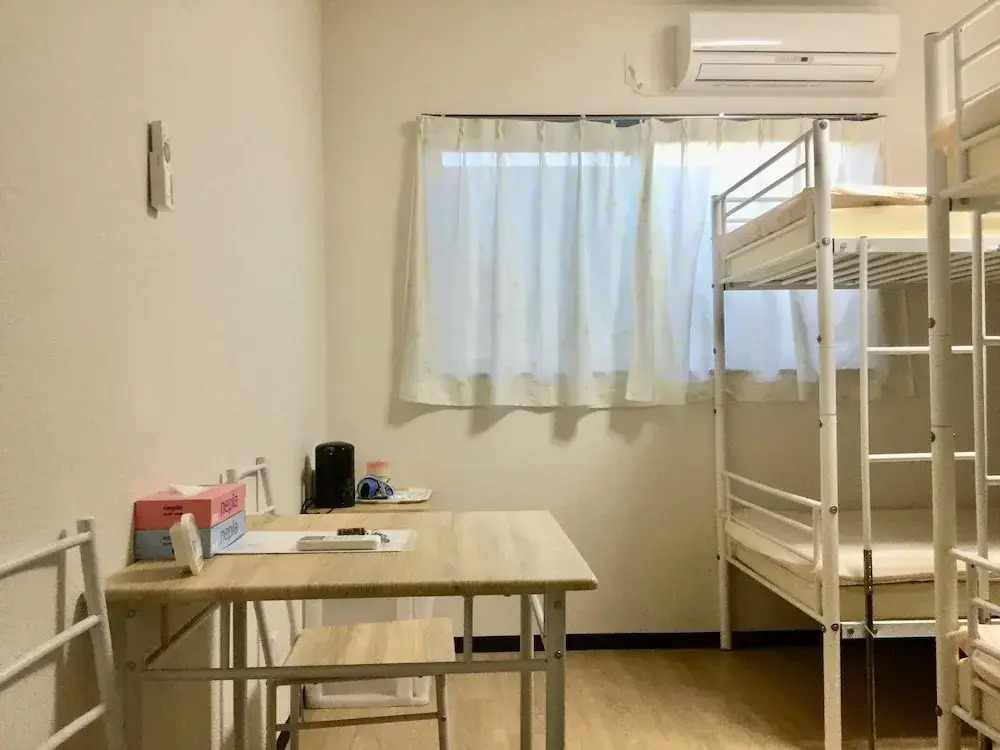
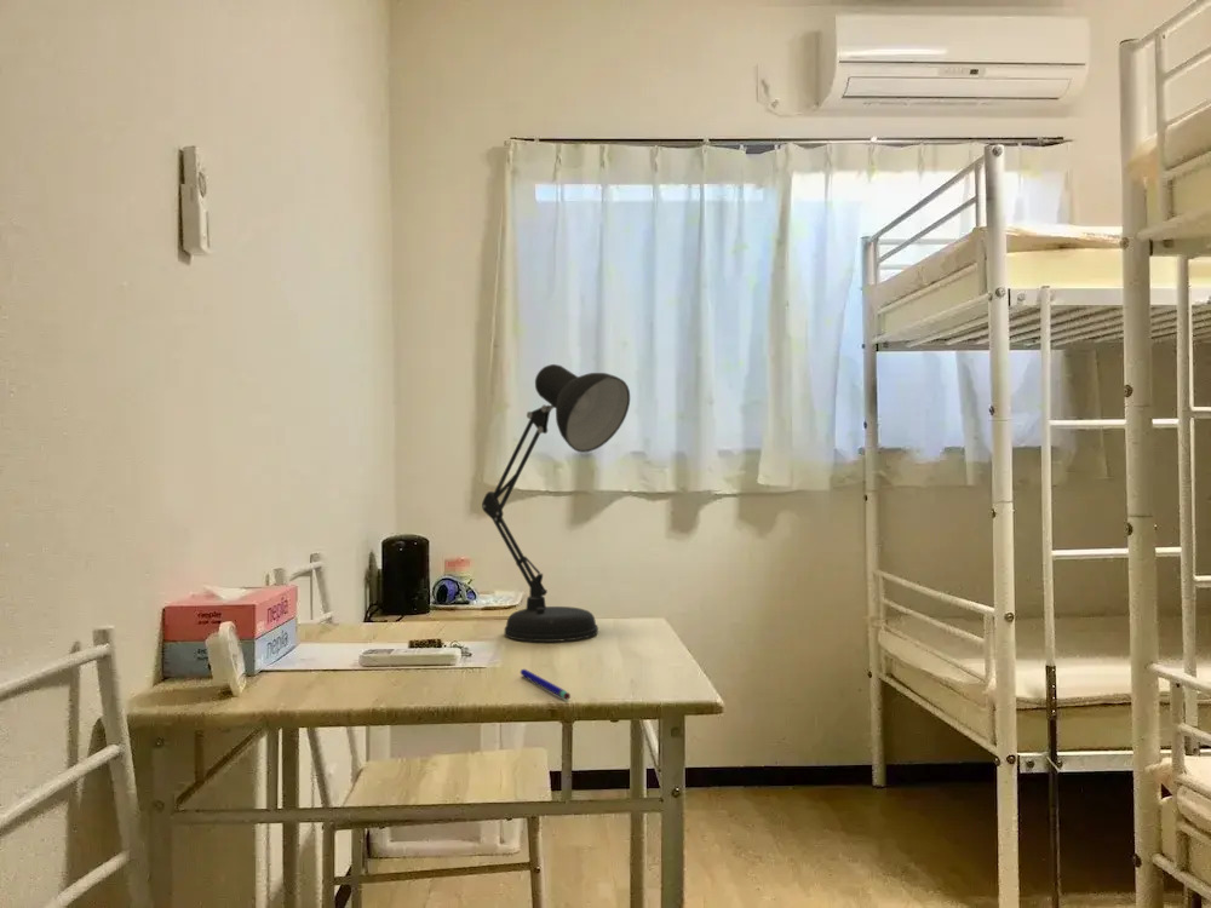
+ desk lamp (516, 481)
+ pen (544, 683)
